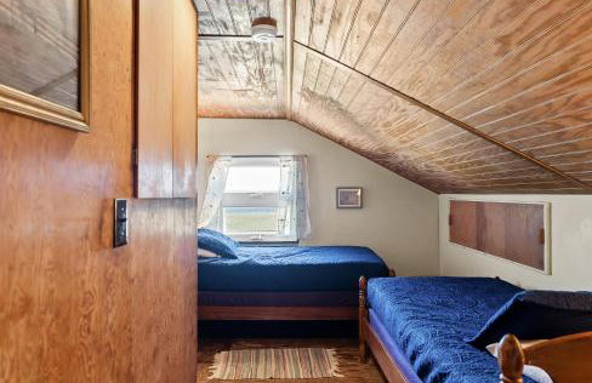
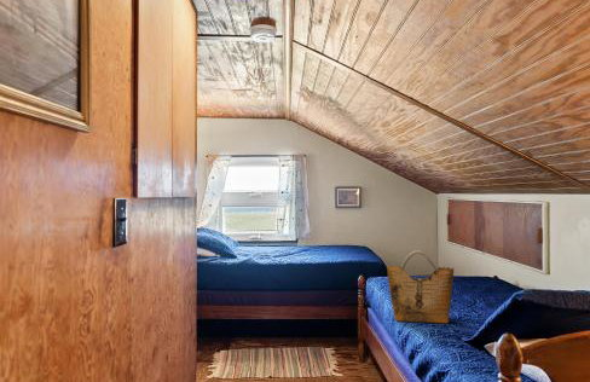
+ grocery bag (420, 284)
